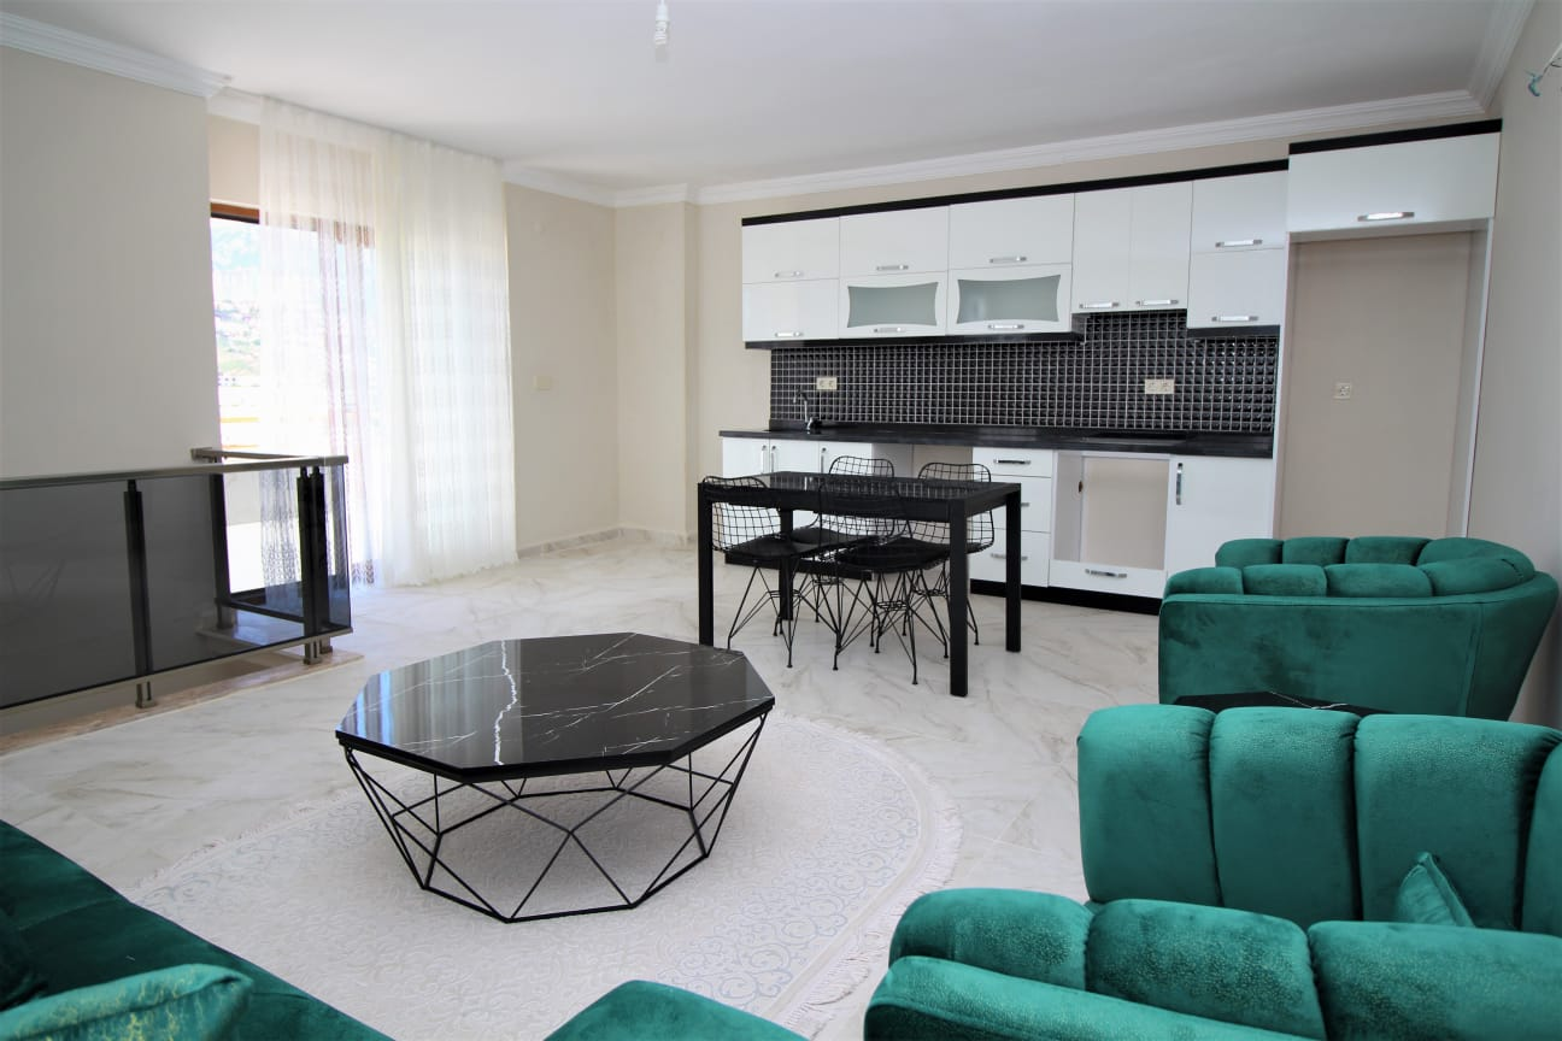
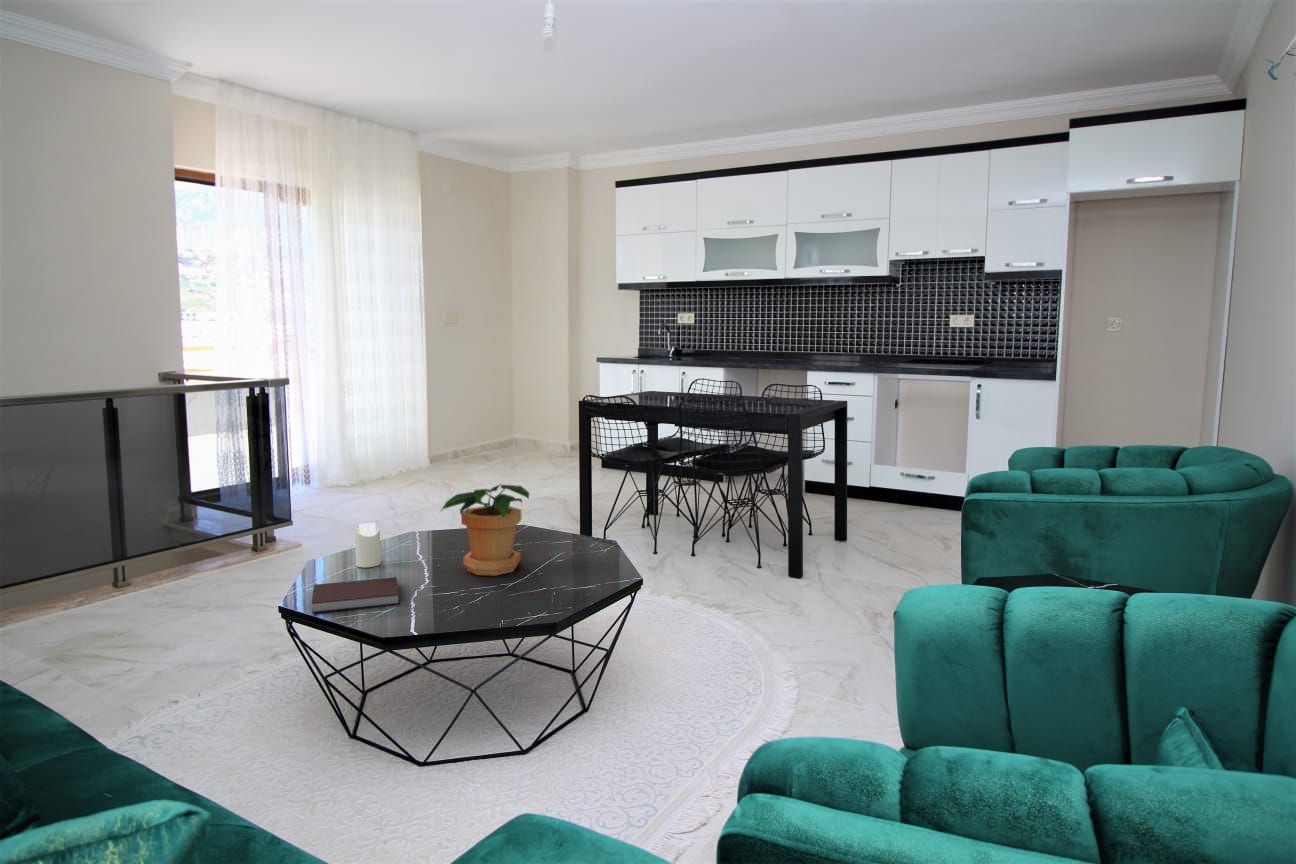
+ candle (367, 543)
+ potted plant (483, 526)
+ notebook (356, 594)
